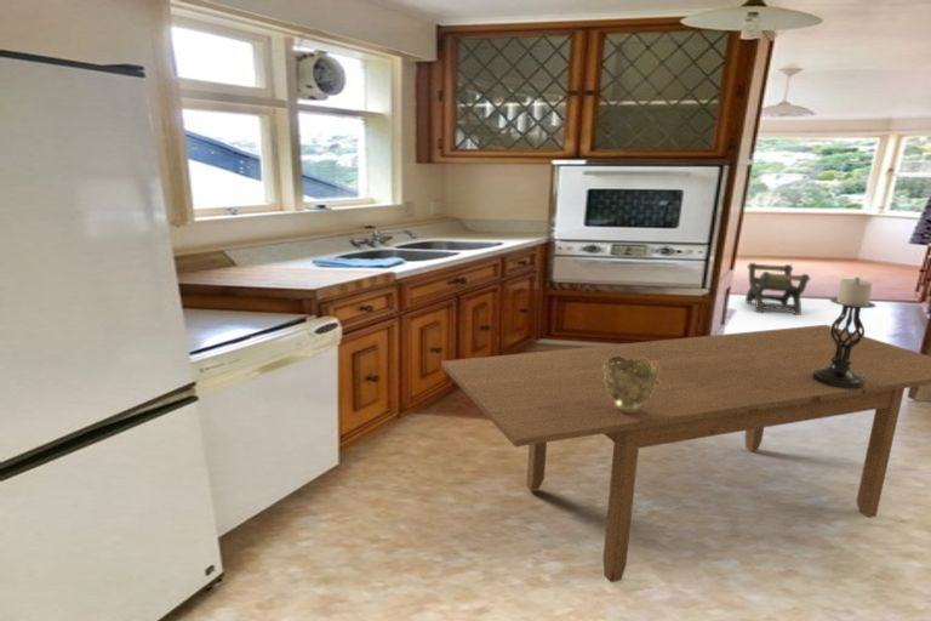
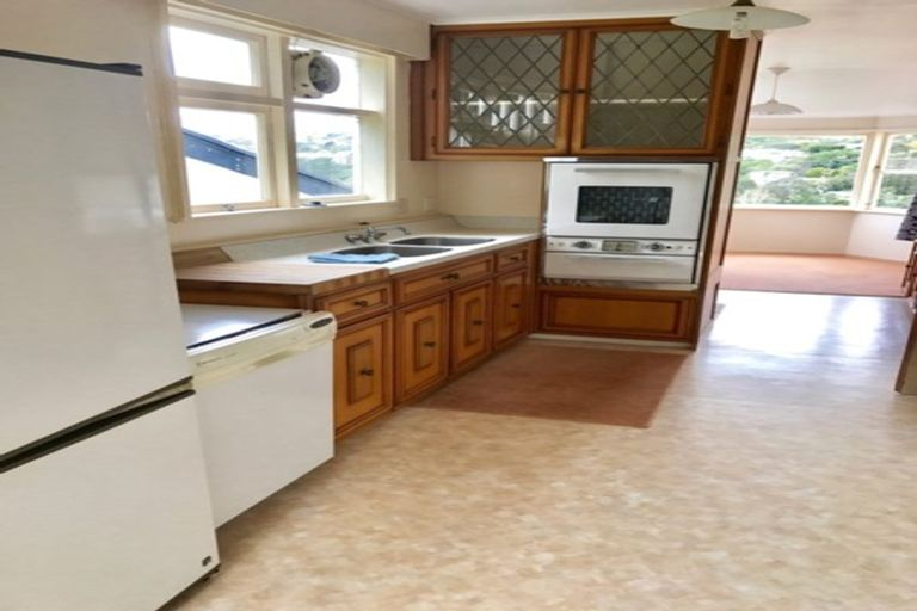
- decorative bowl (629, 386)
- dining table (703, 435)
- candle holder (847, 330)
- stool (775, 287)
